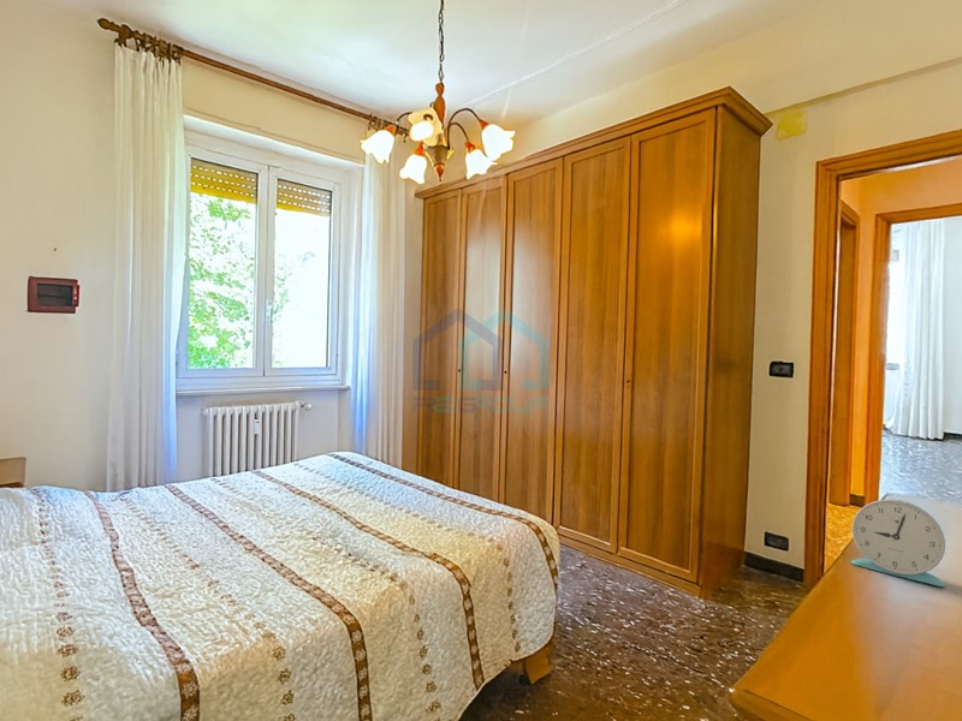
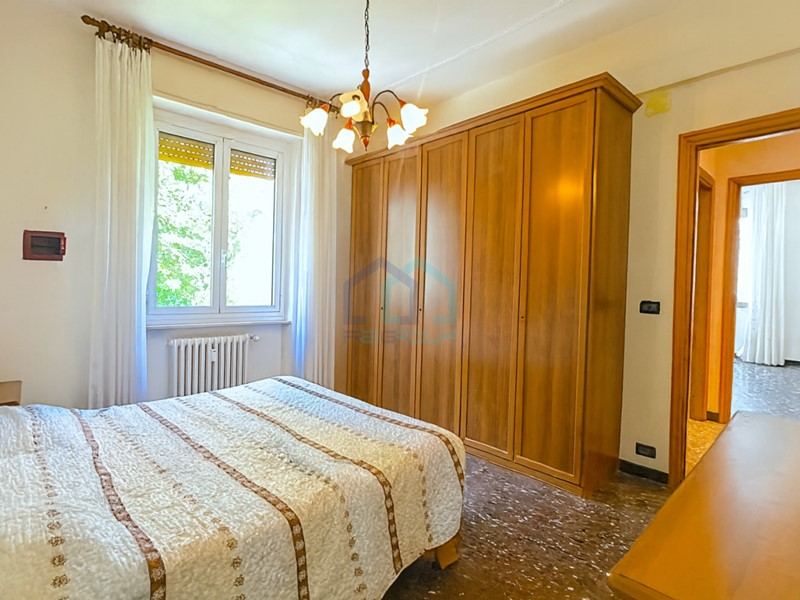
- alarm clock (897, 534)
